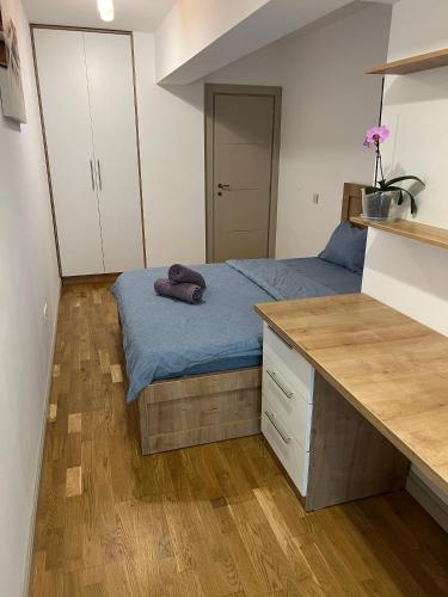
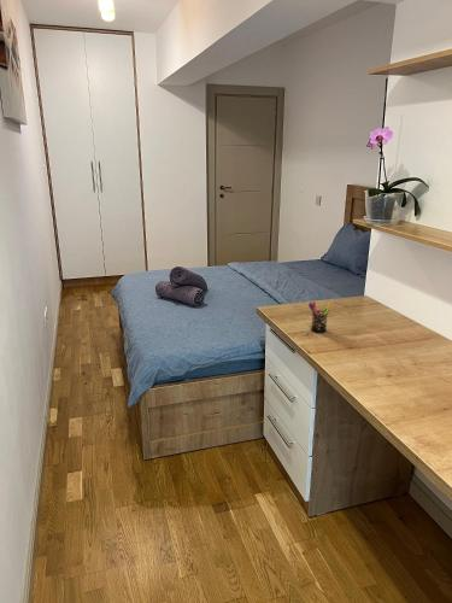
+ pen holder (319, 316)
